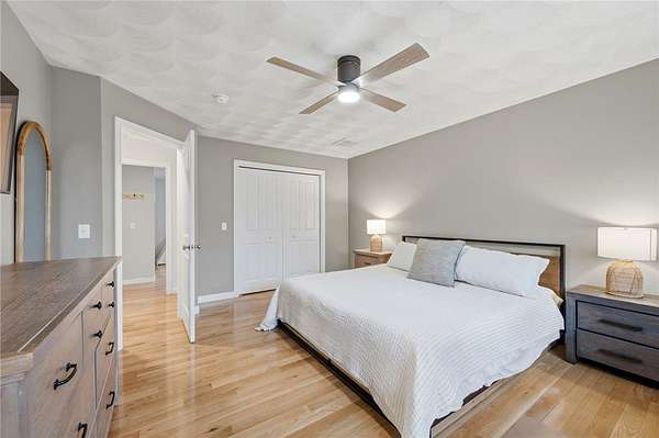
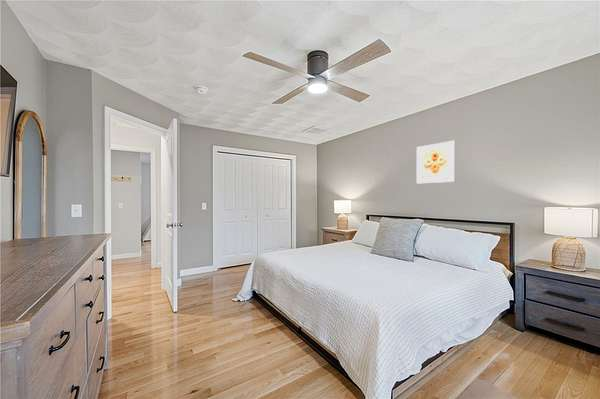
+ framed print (434, 163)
